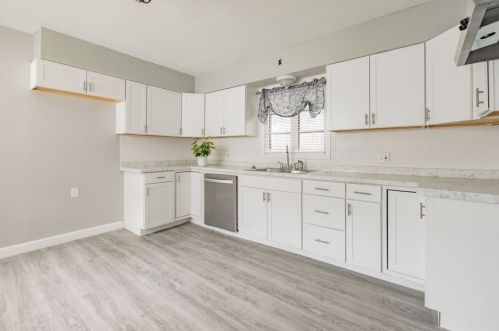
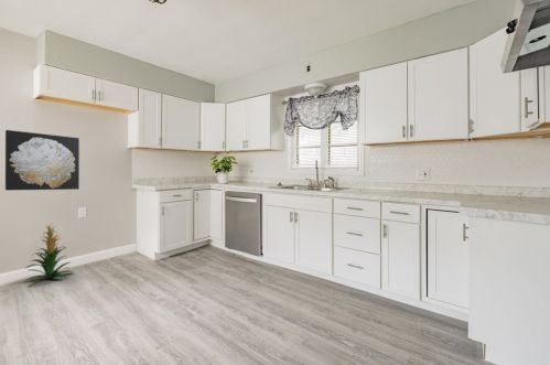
+ indoor plant (50, 249)
+ wall art (44, 162)
